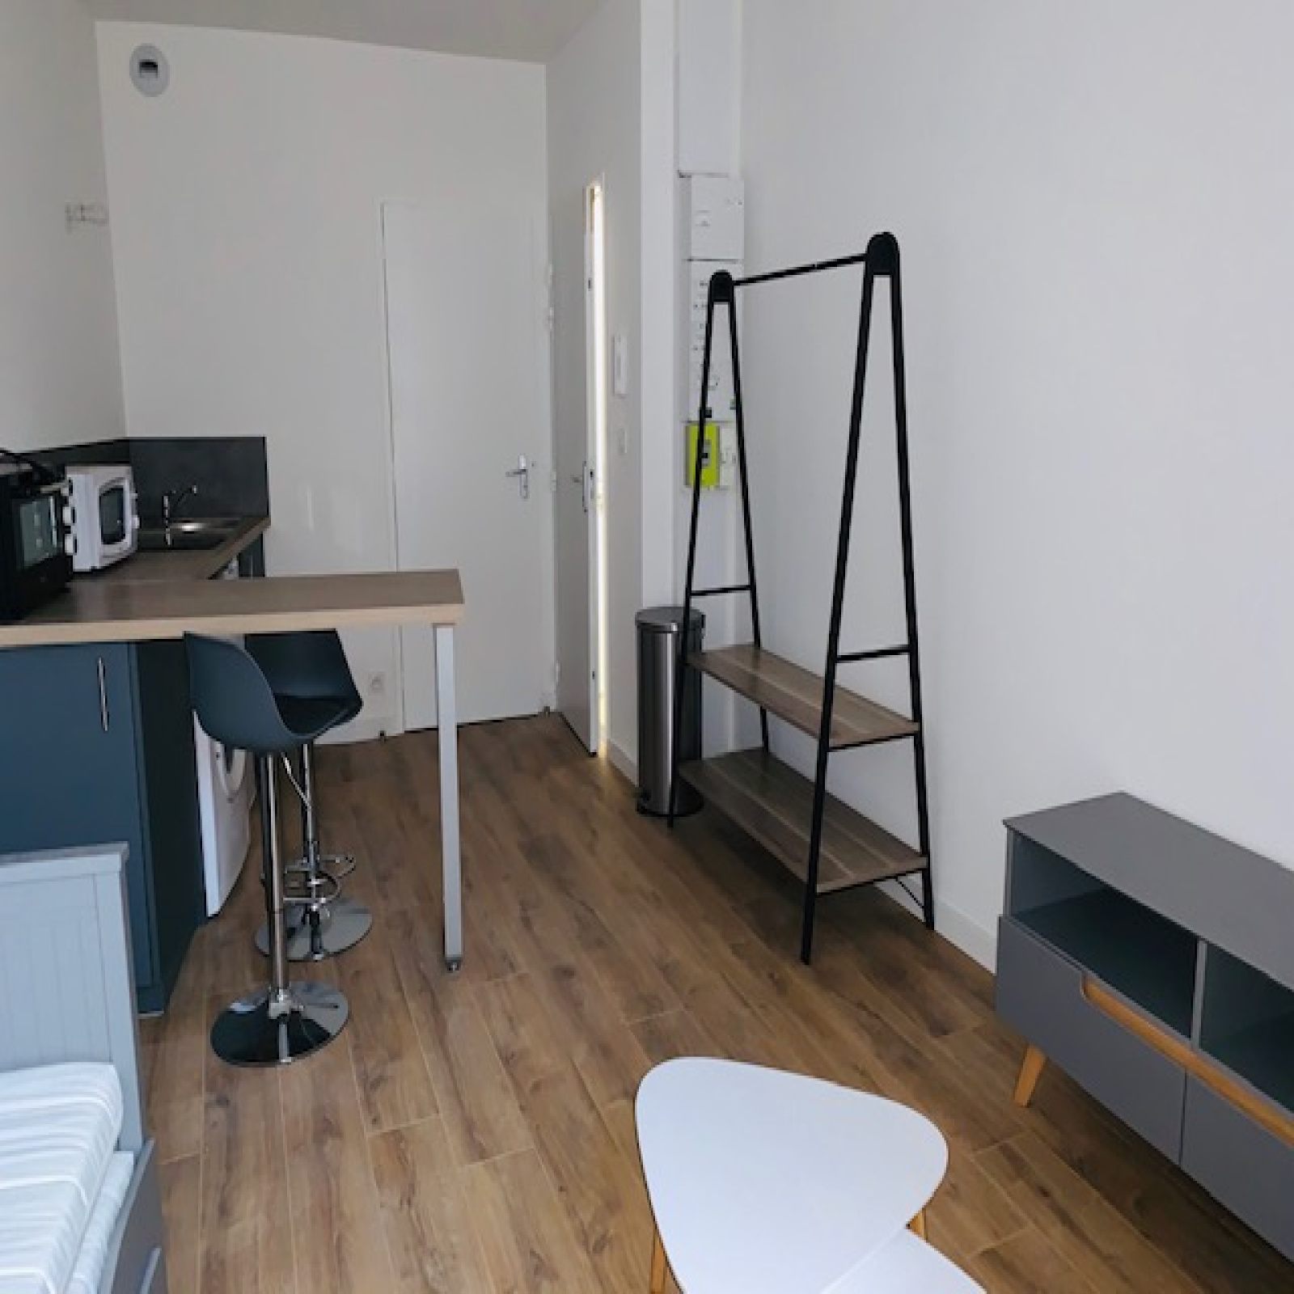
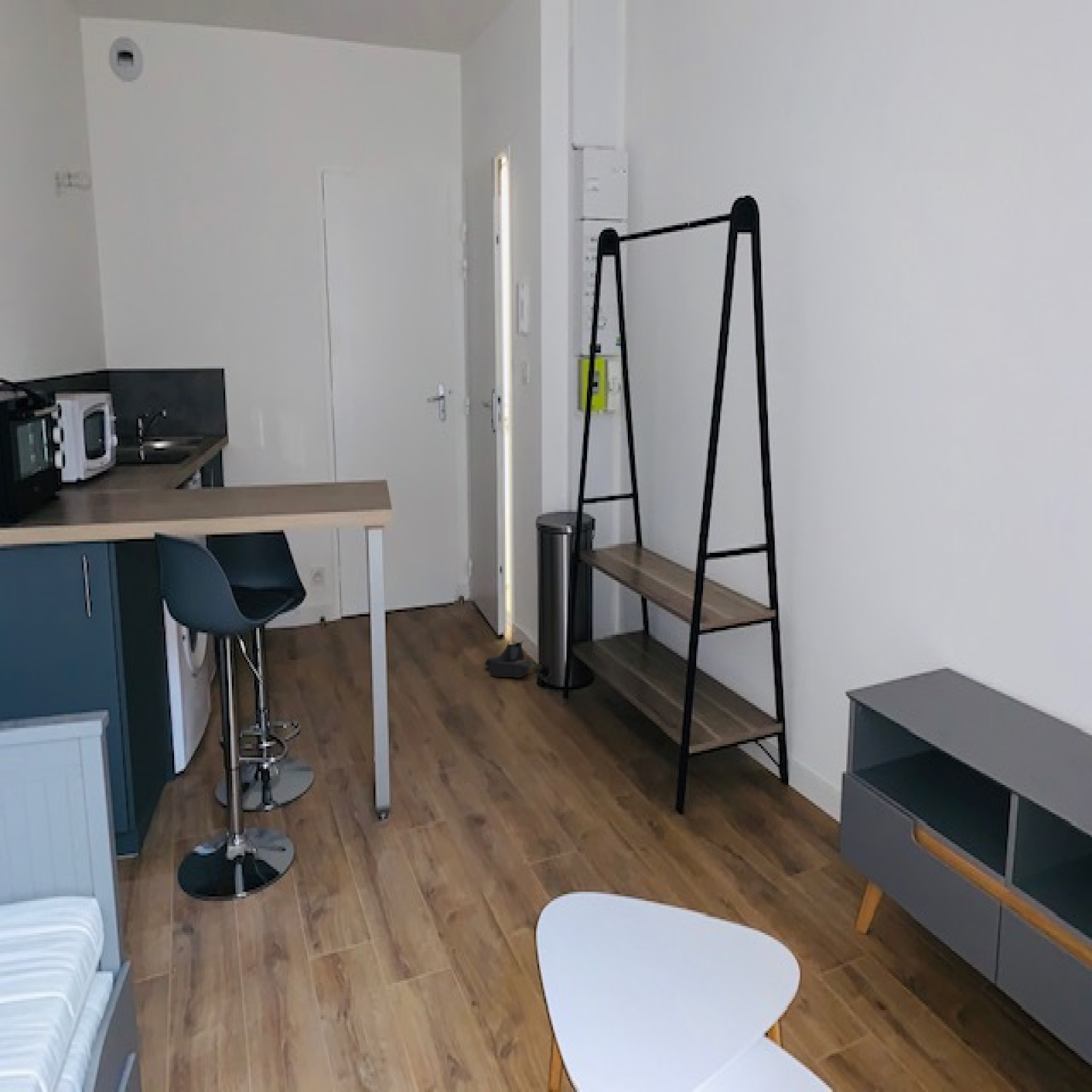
+ boots (511, 659)
